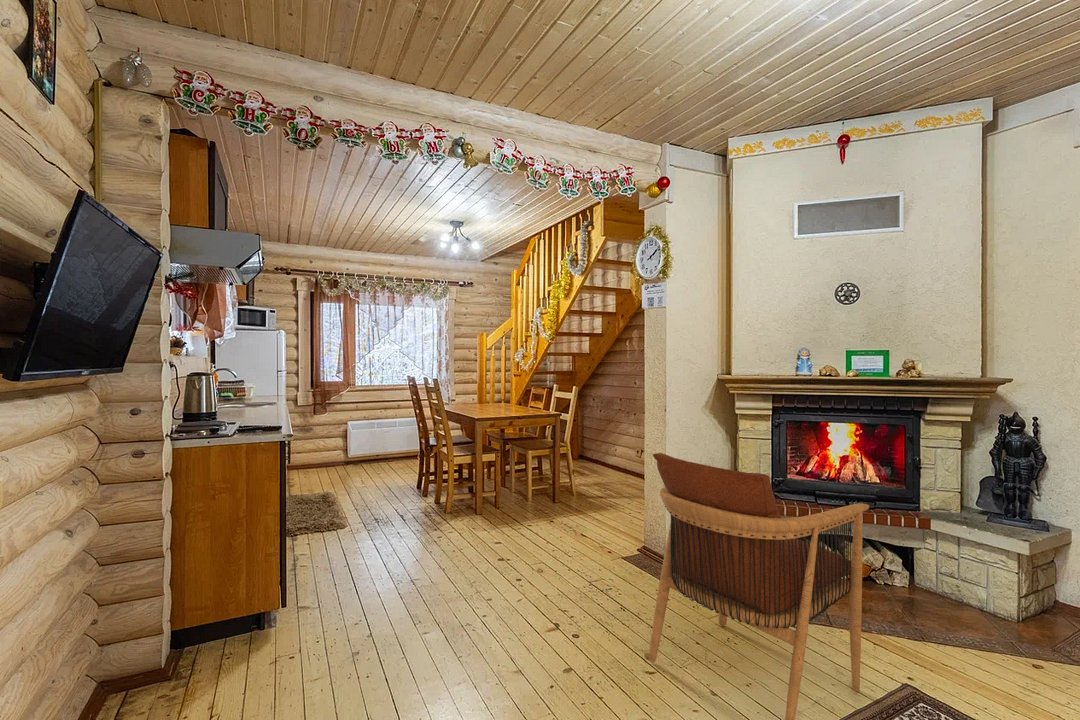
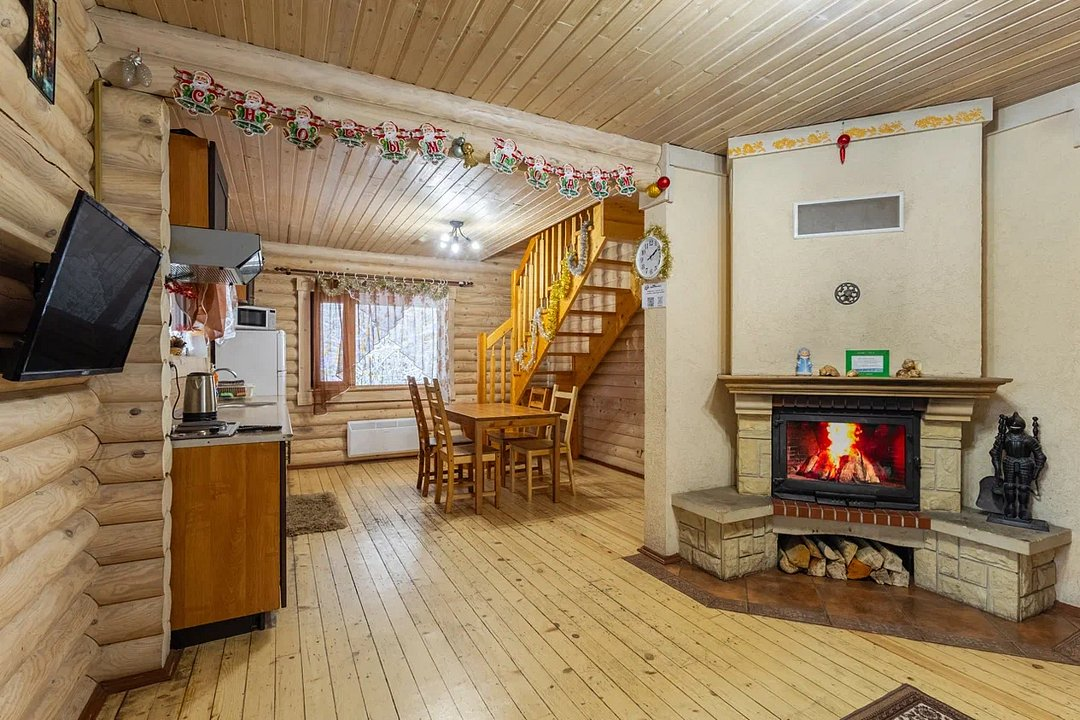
- armchair (746, 566)
